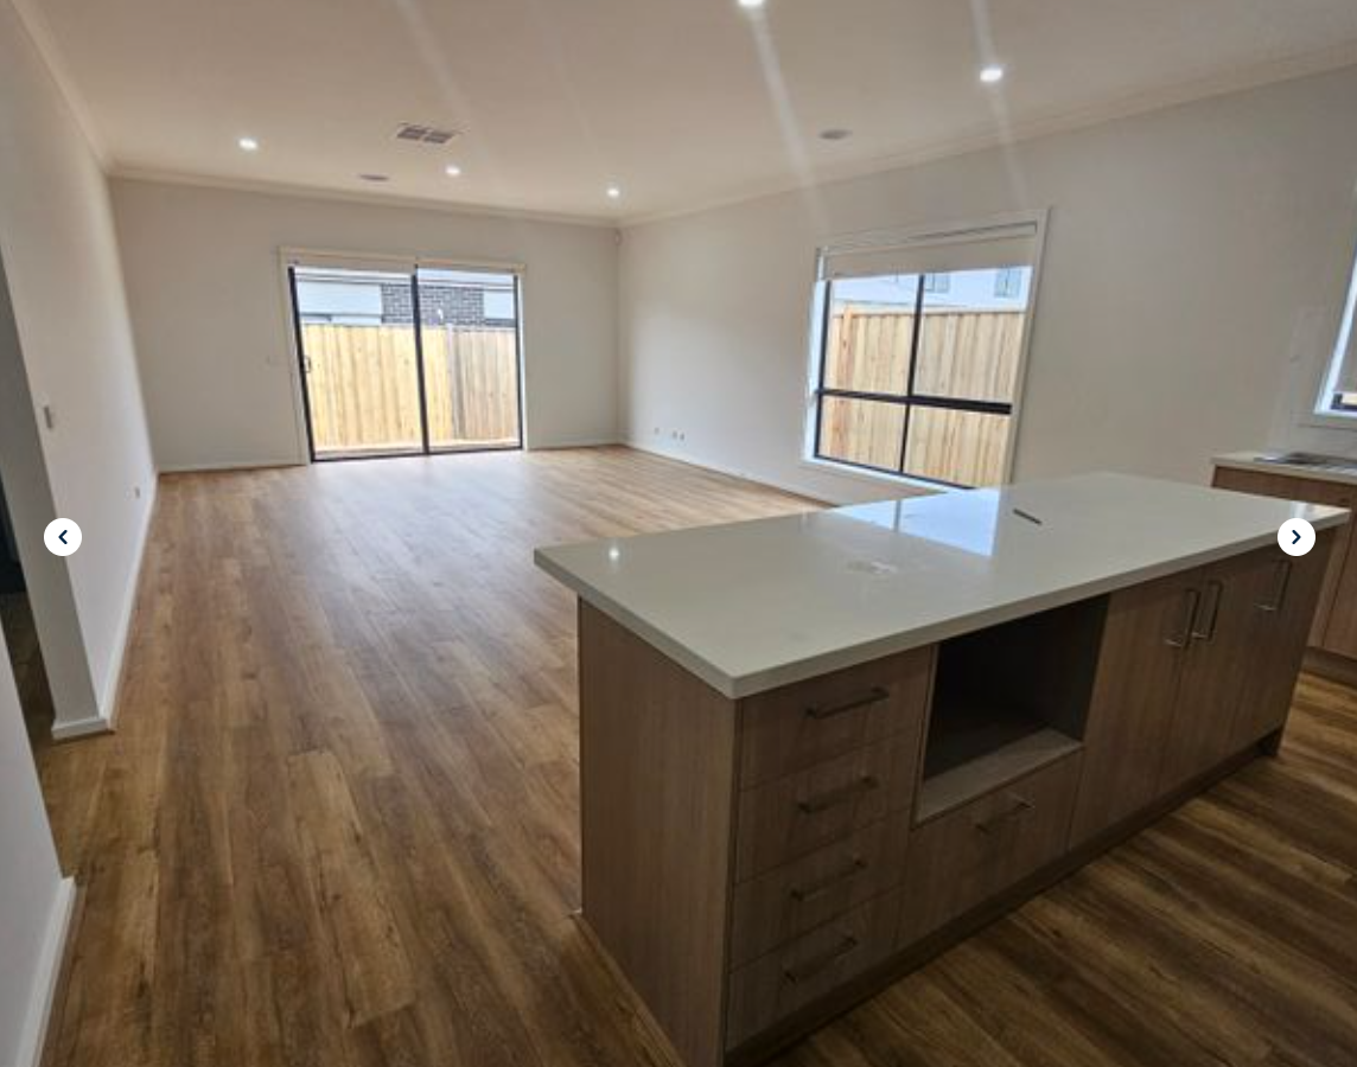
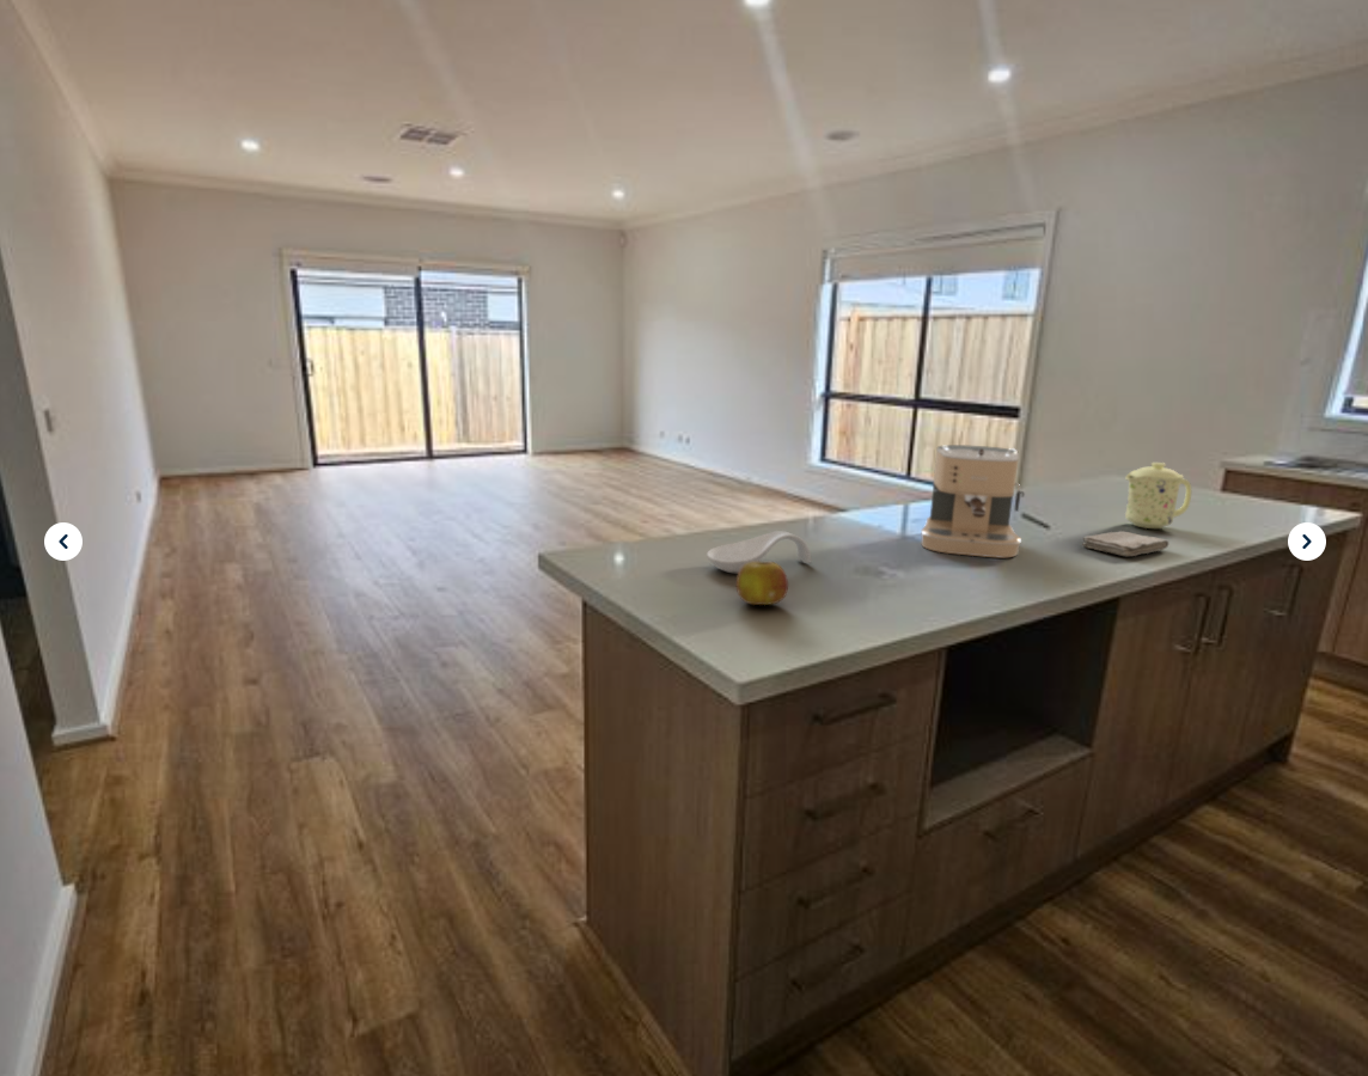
+ spoon rest (759, 550)
+ fruit (762, 582)
+ washcloth (1124, 542)
+ mug (1156, 495)
+ coffee maker (973, 496)
